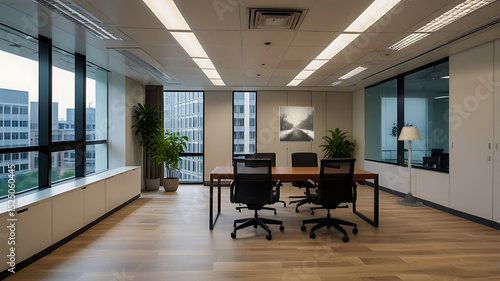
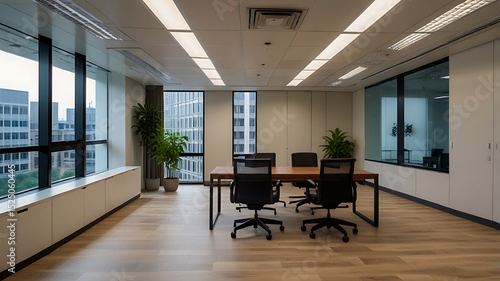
- floor lamp (409, 165)
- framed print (296, 124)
